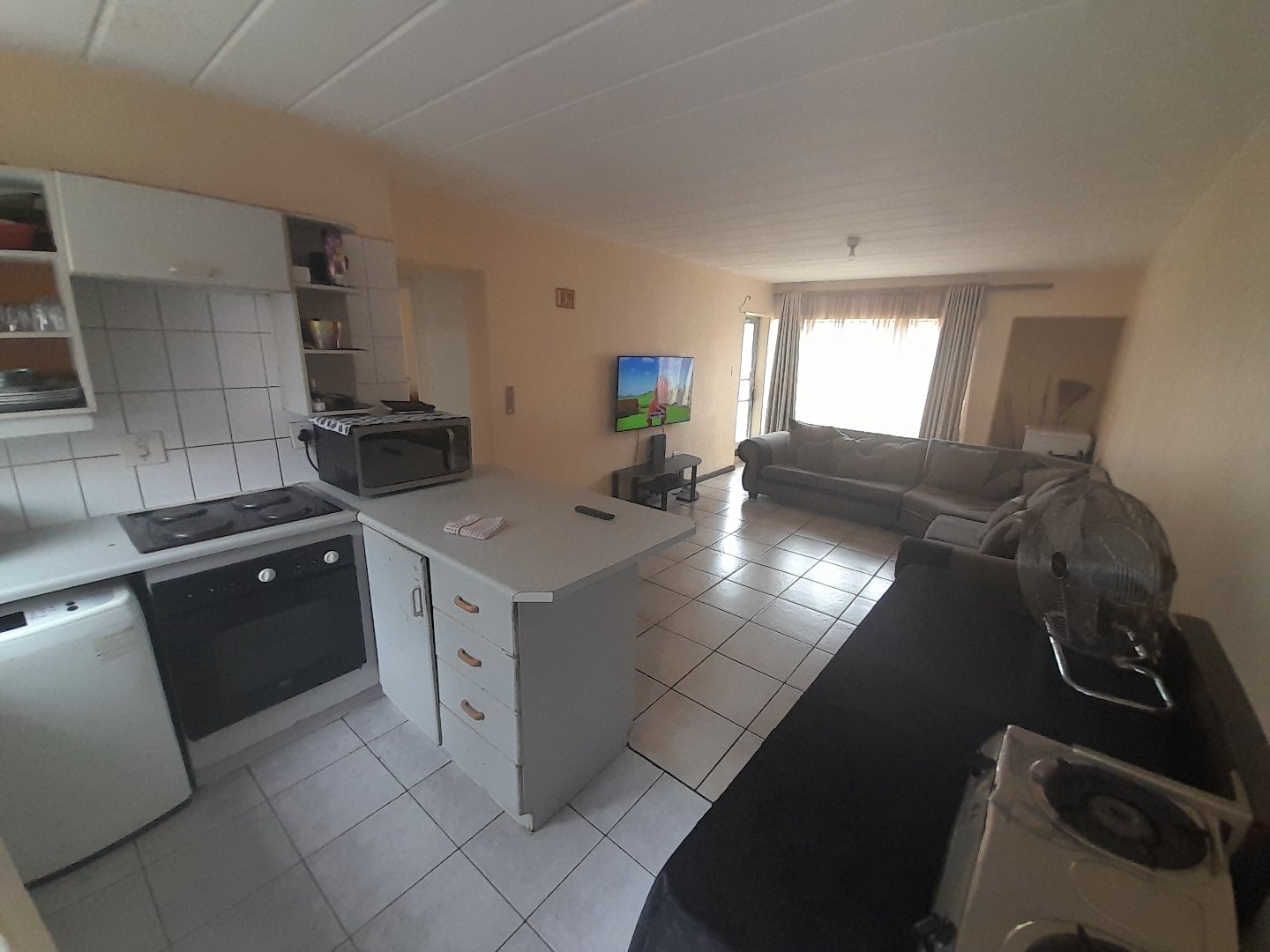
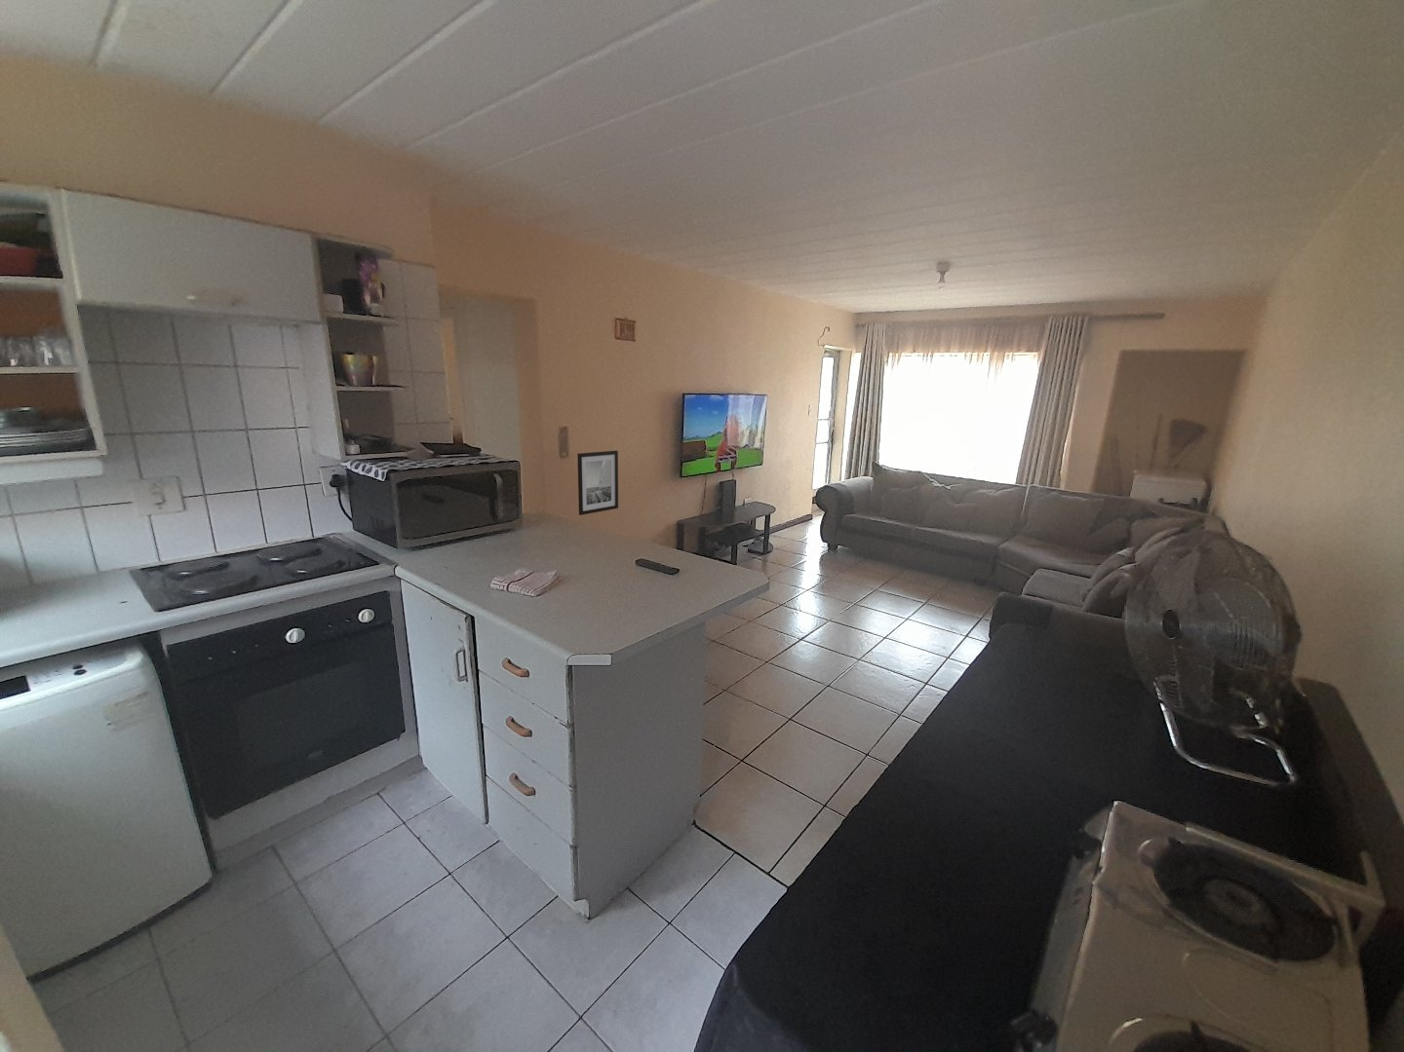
+ wall art (599, 482)
